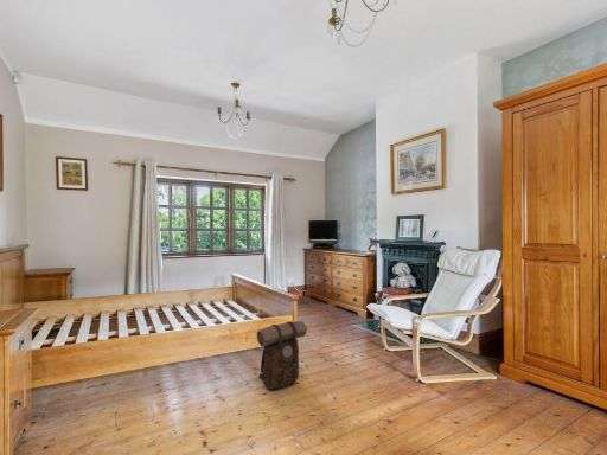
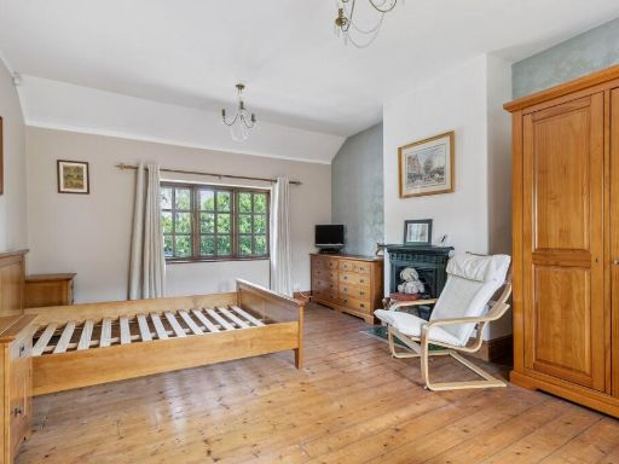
- backpack (277, 352)
